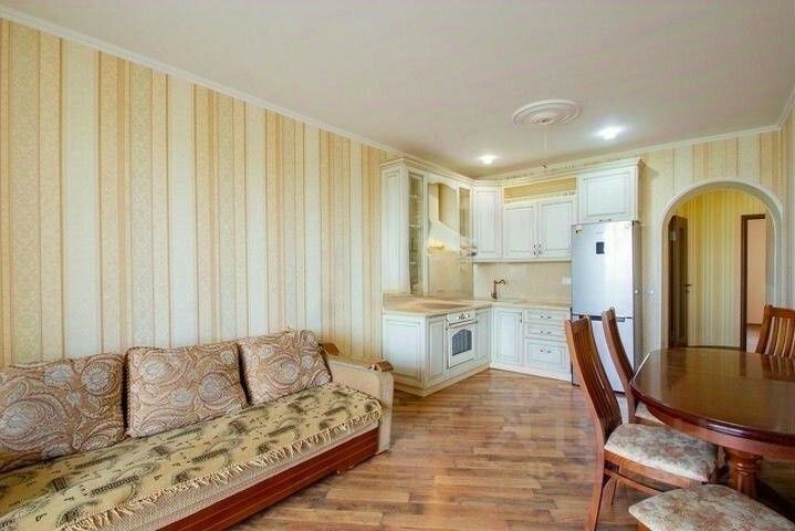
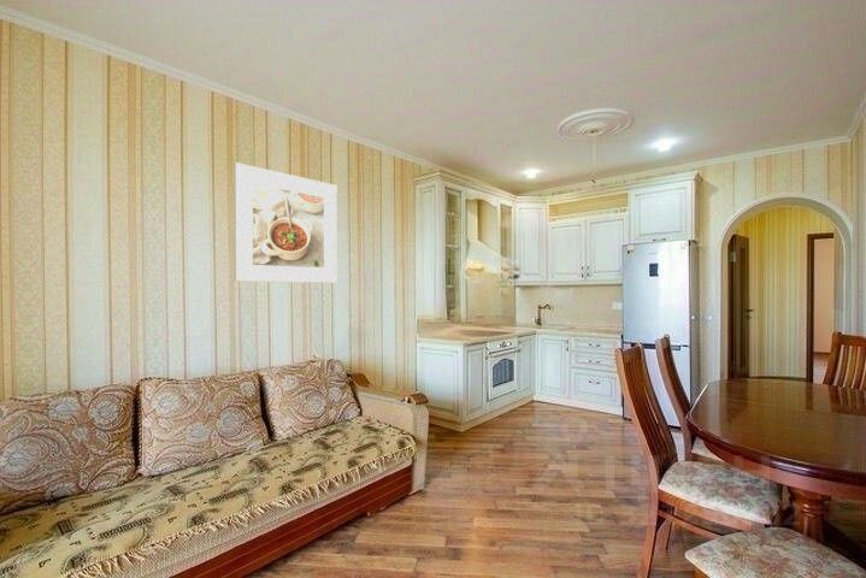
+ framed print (290, 228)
